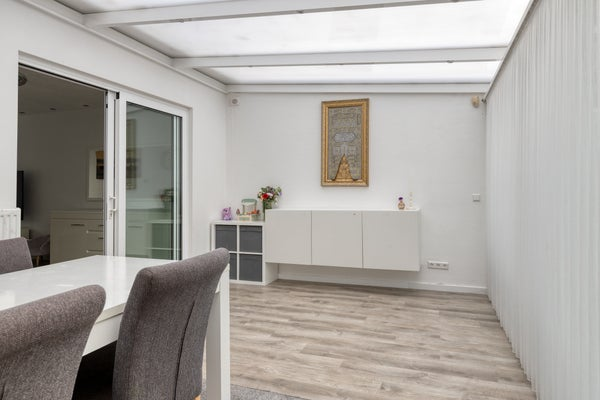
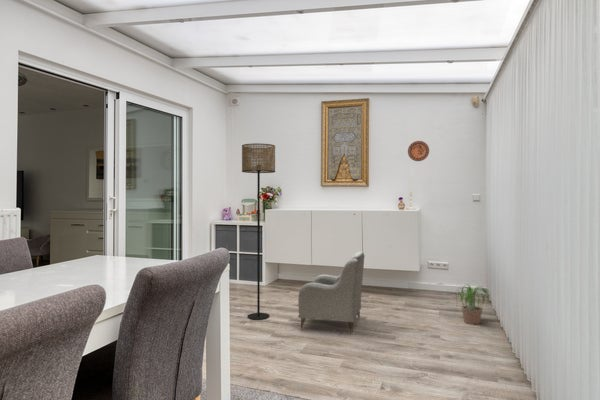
+ decorative plate (418, 151)
+ potted plant (474, 304)
+ armchair (332, 276)
+ floor lamp (258, 231)
